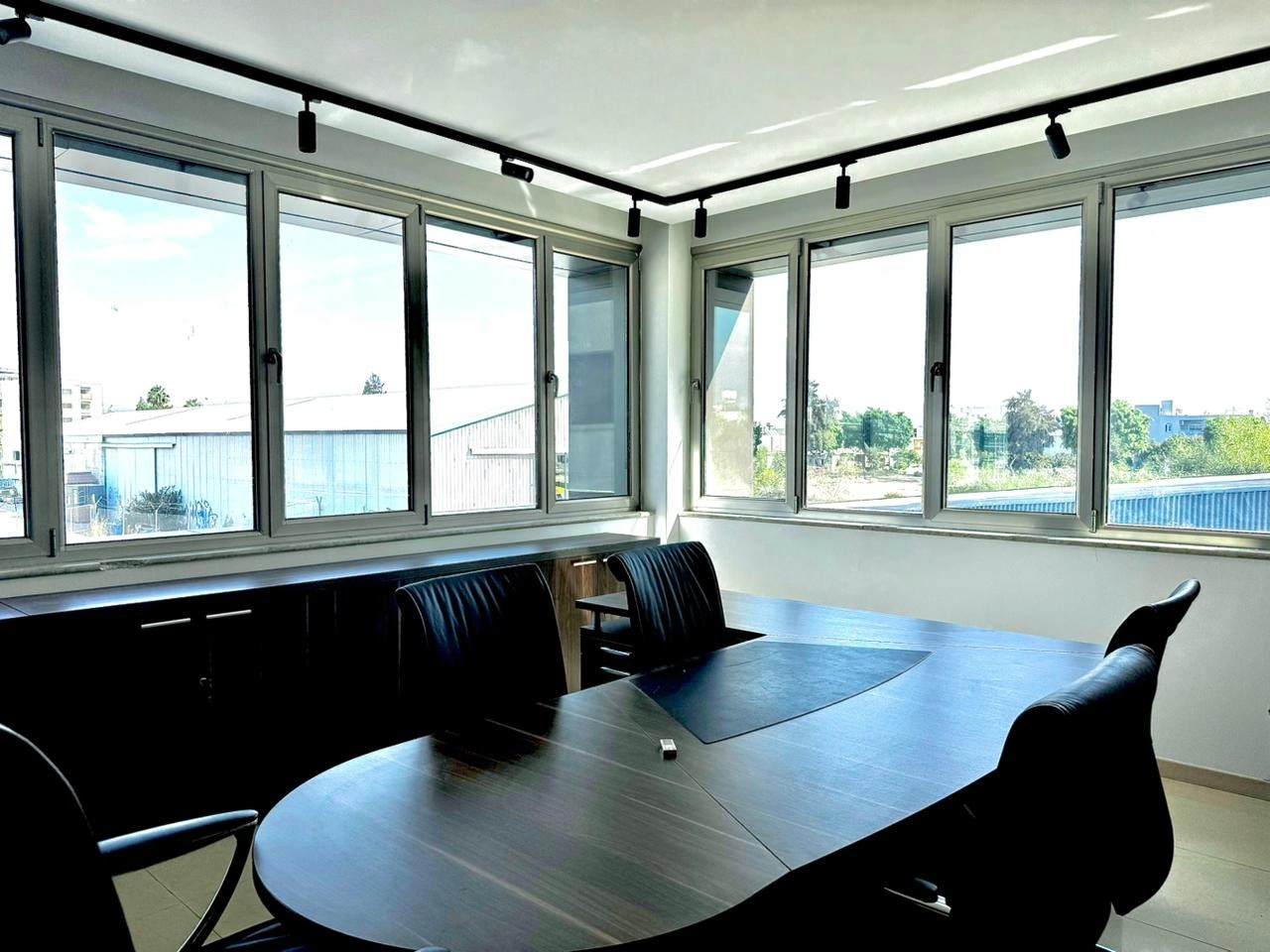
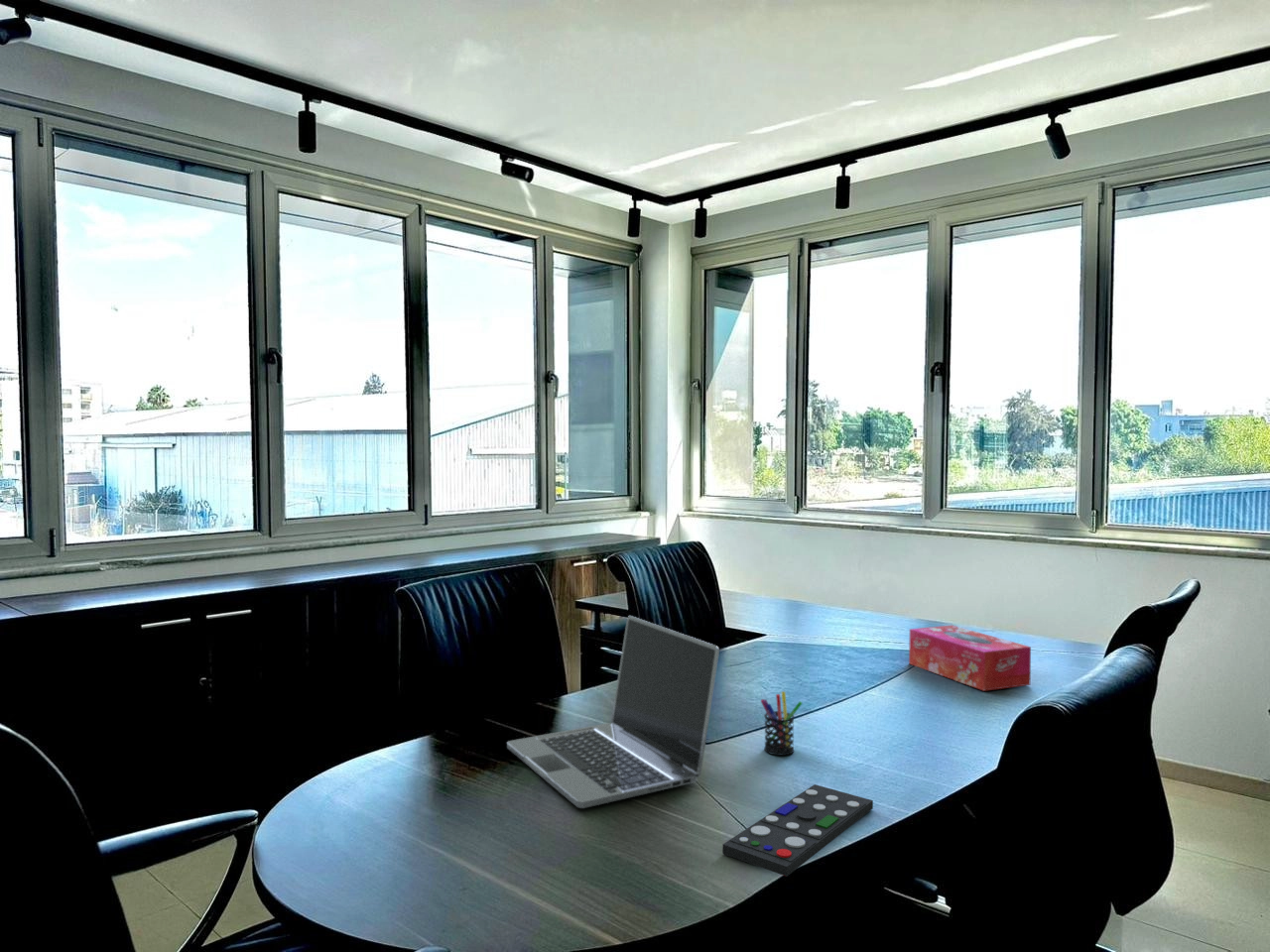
+ tissue box (966, 655)
+ laptop (614, 700)
+ pen holder (782, 721)
+ remote control (802, 823)
